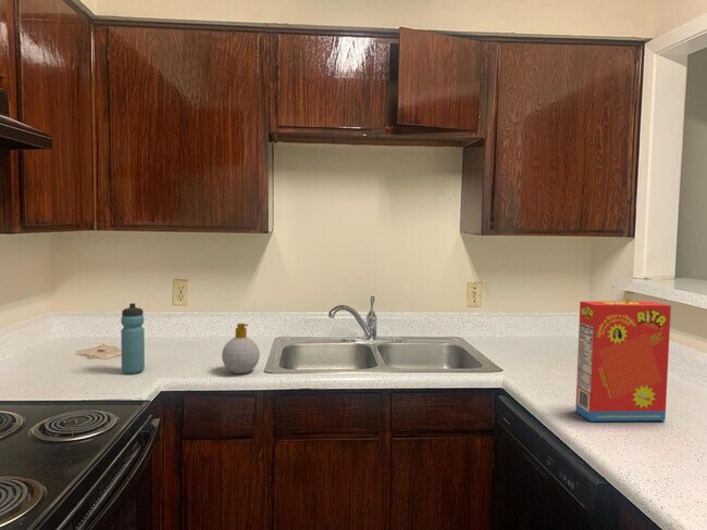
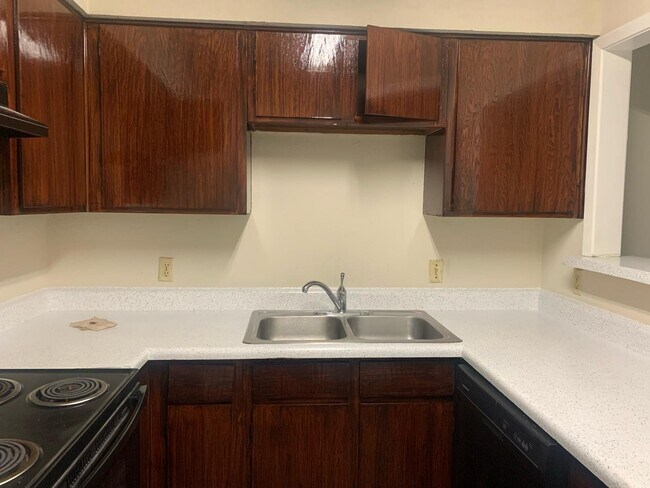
- water bottle (133, 337)
- soap bottle (240, 346)
- cereal box (621, 359)
